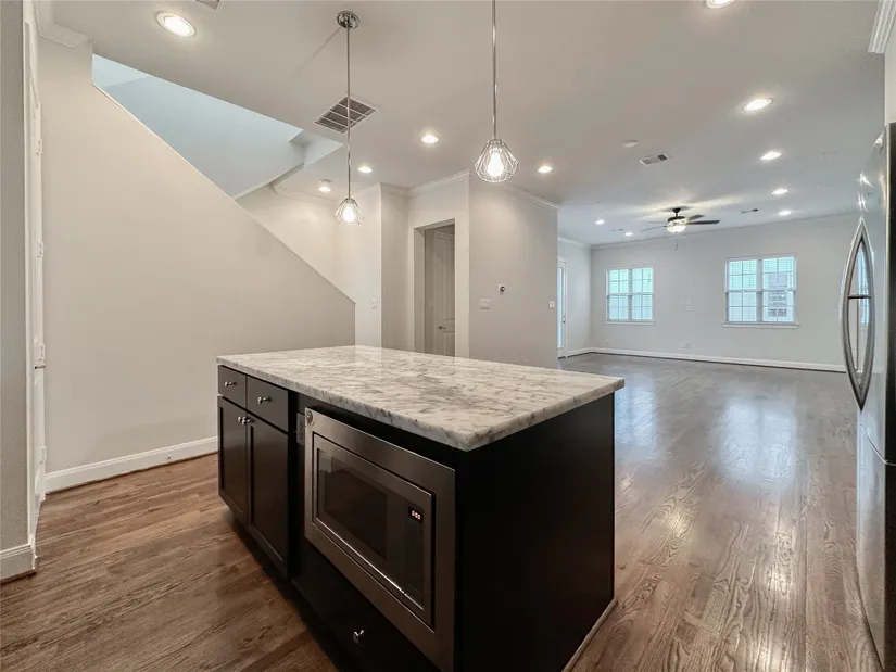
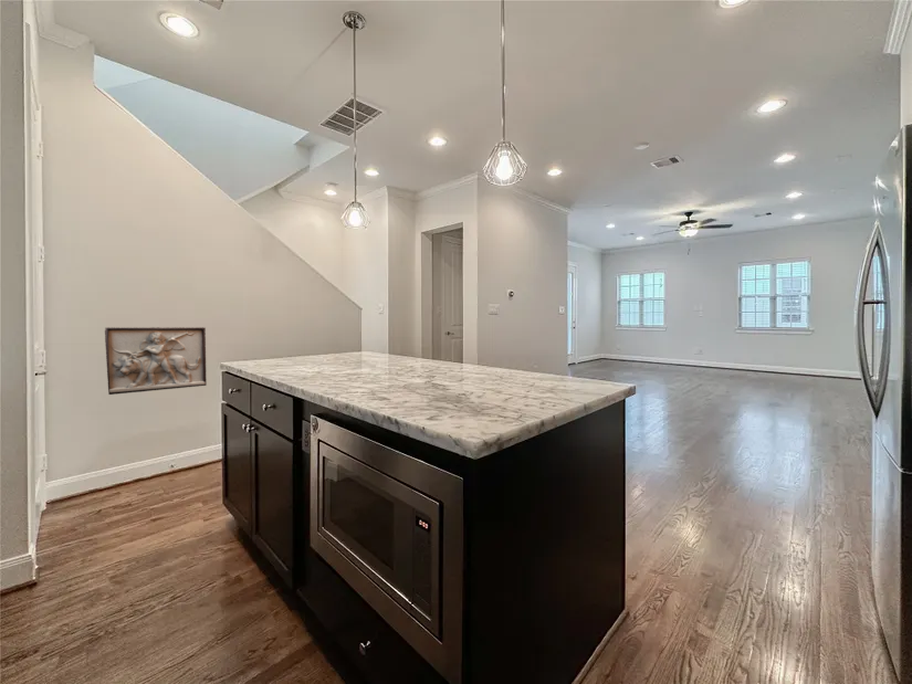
+ wall relief (159, 358)
